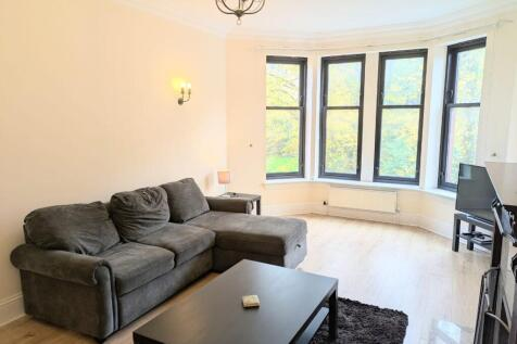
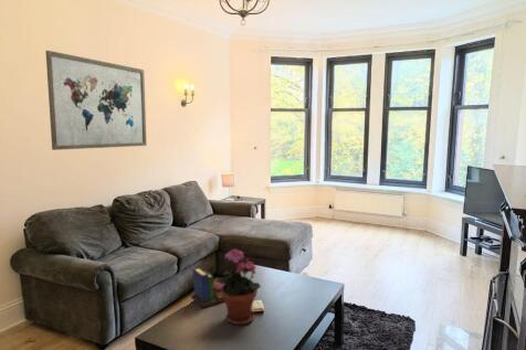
+ wall art (103, 105)
+ book (217, 284)
+ potted plant (239, 284)
